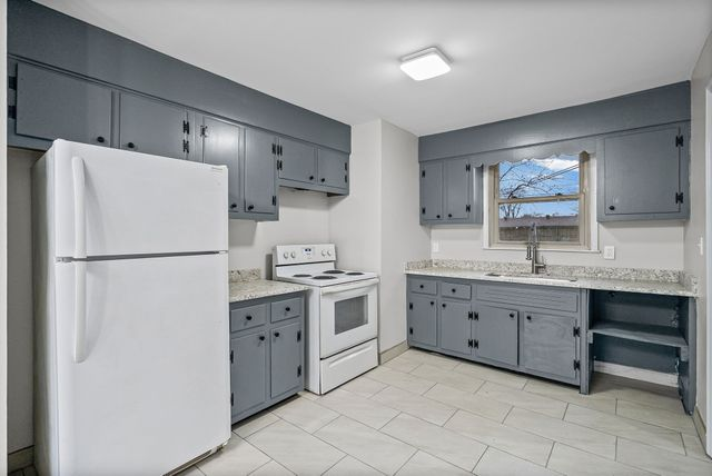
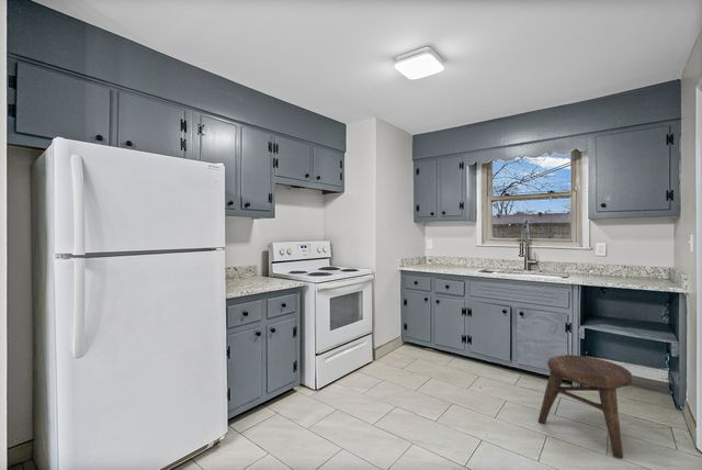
+ stool (590, 401)
